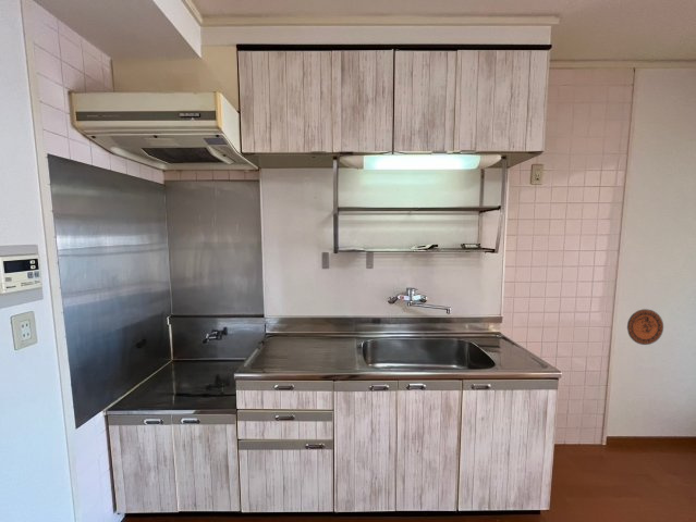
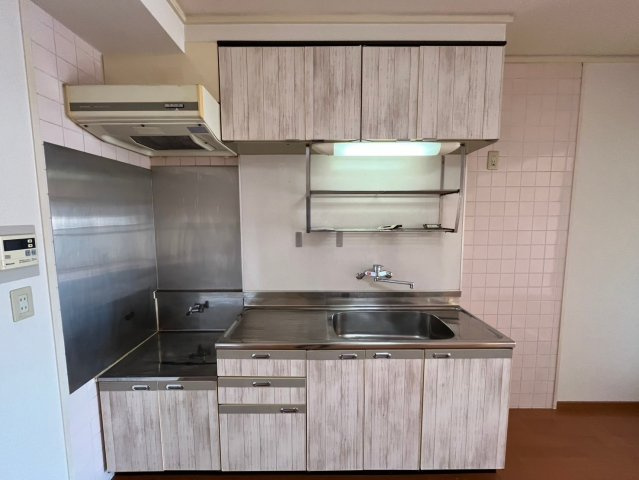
- decorative plate (644, 326)
